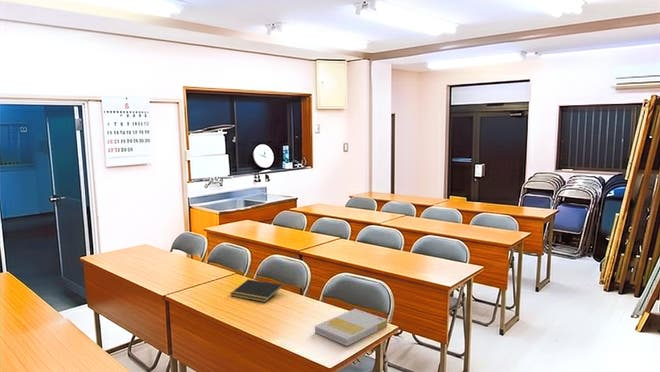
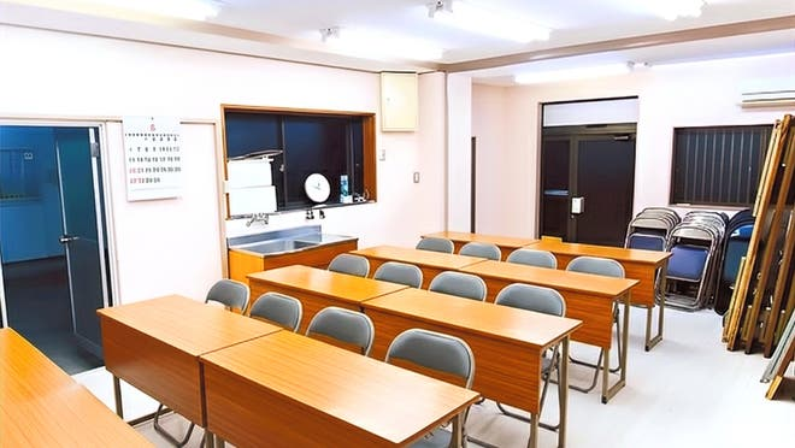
- book (351, 325)
- notepad (256, 290)
